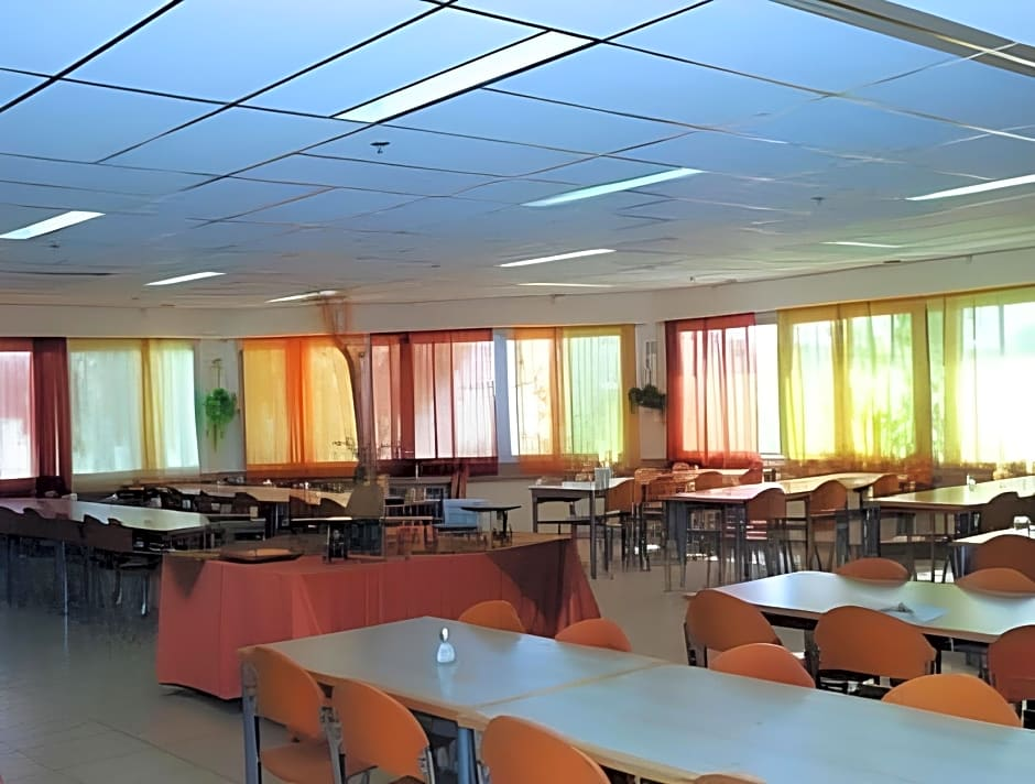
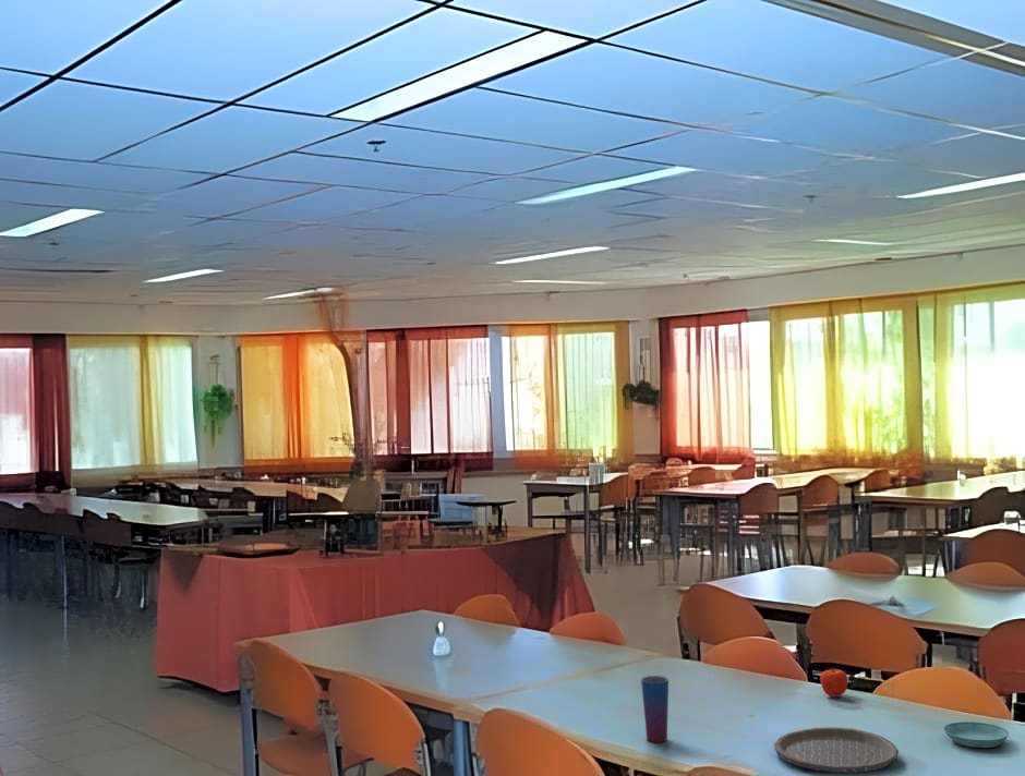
+ saucer (976, 736)
+ plate (835, 750)
+ fruit (833, 681)
+ cup (655, 708)
